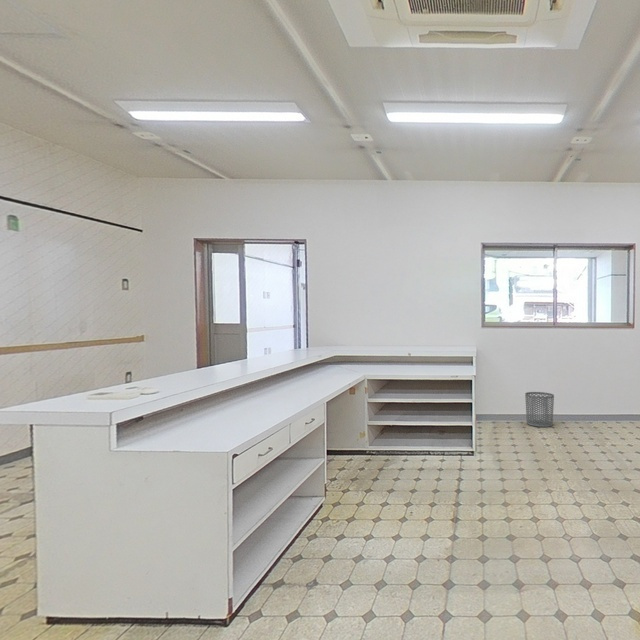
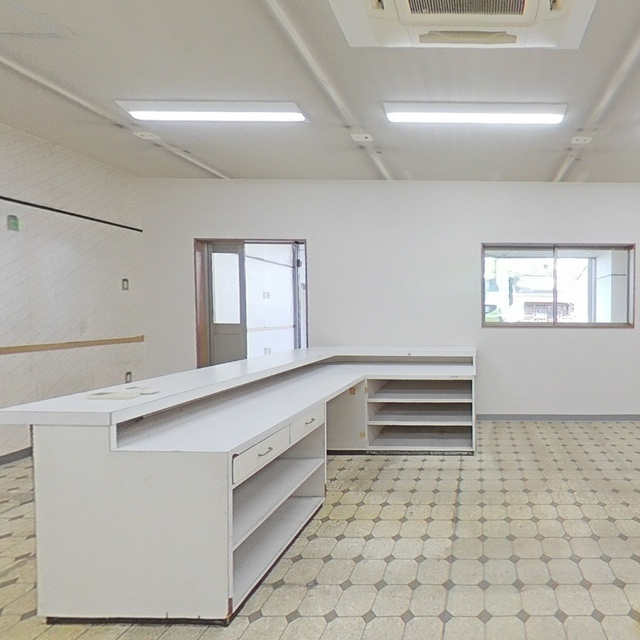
- waste bin (539, 409)
